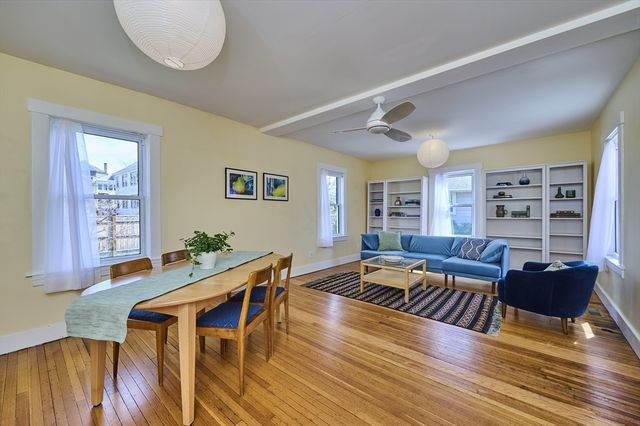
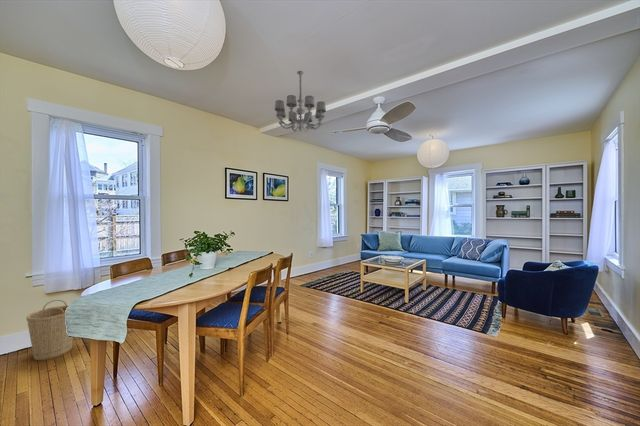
+ basket (53, 328)
+ chandelier (300, 102)
